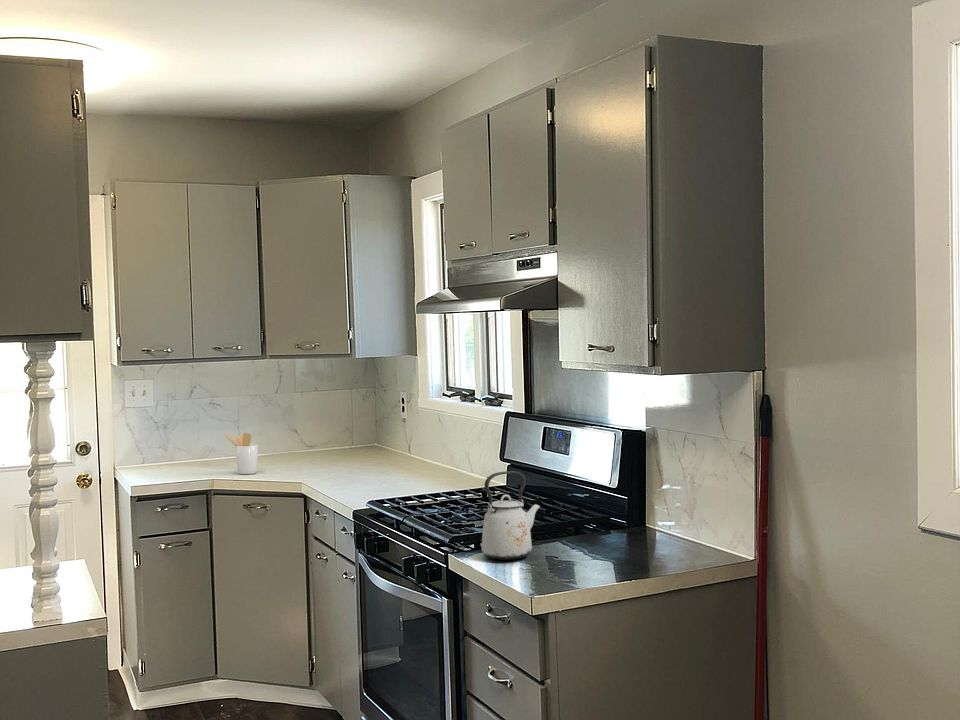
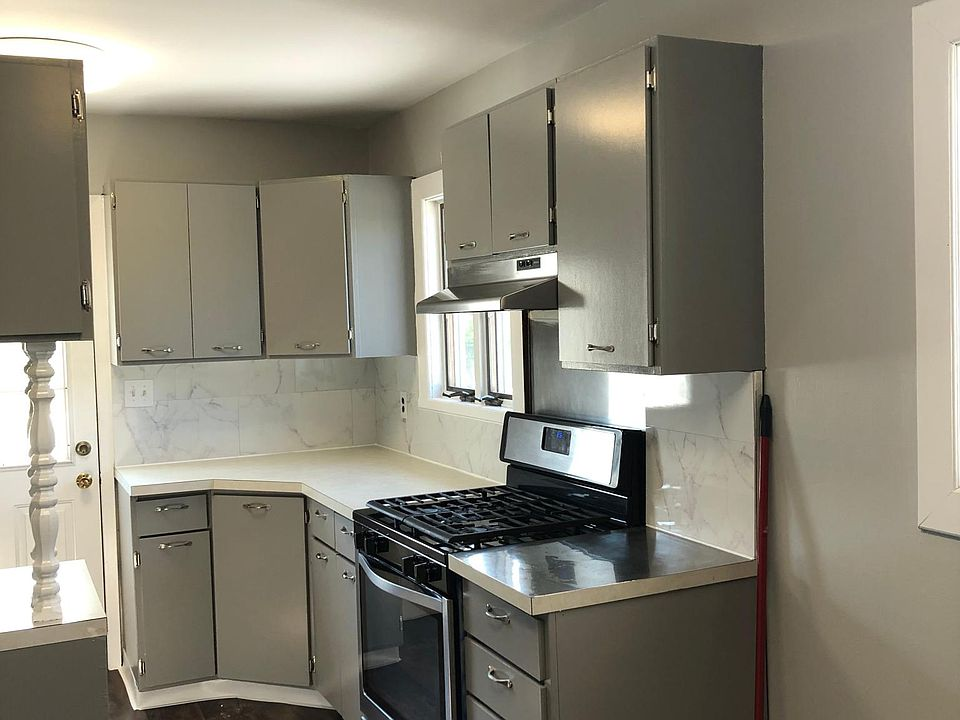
- utensil holder (240, 452)
- kettle (513, 512)
